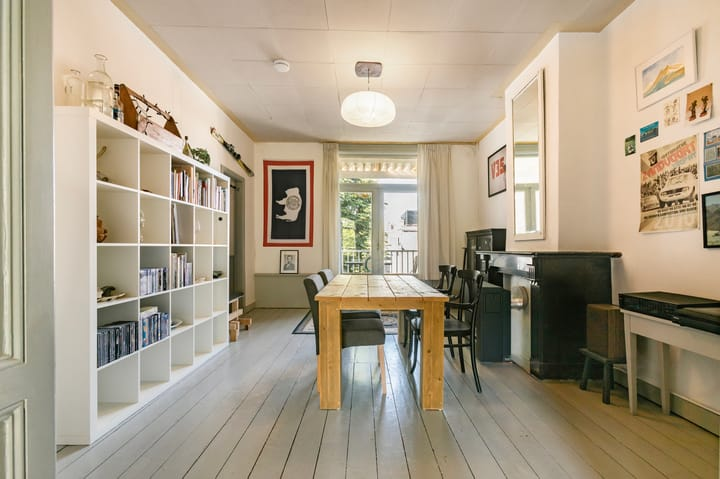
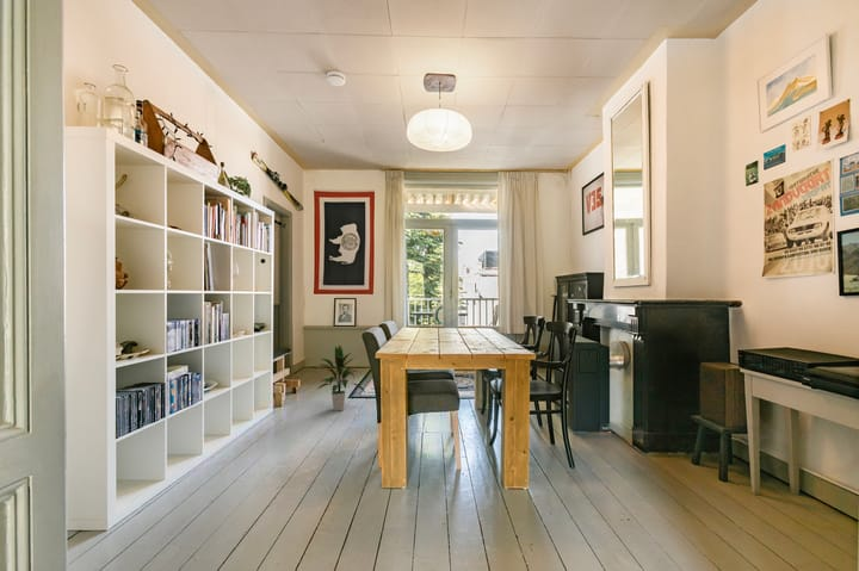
+ indoor plant (339, 377)
